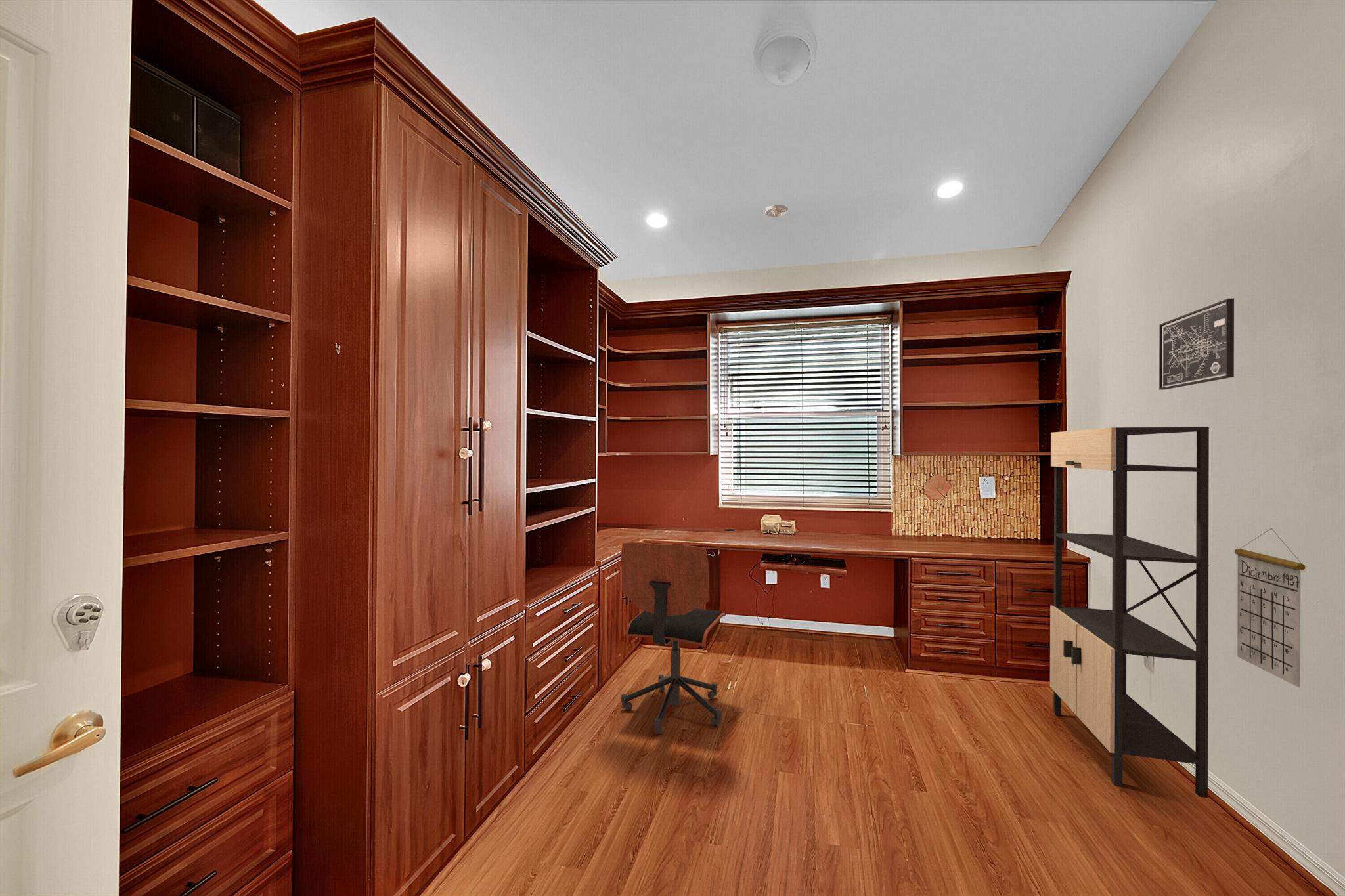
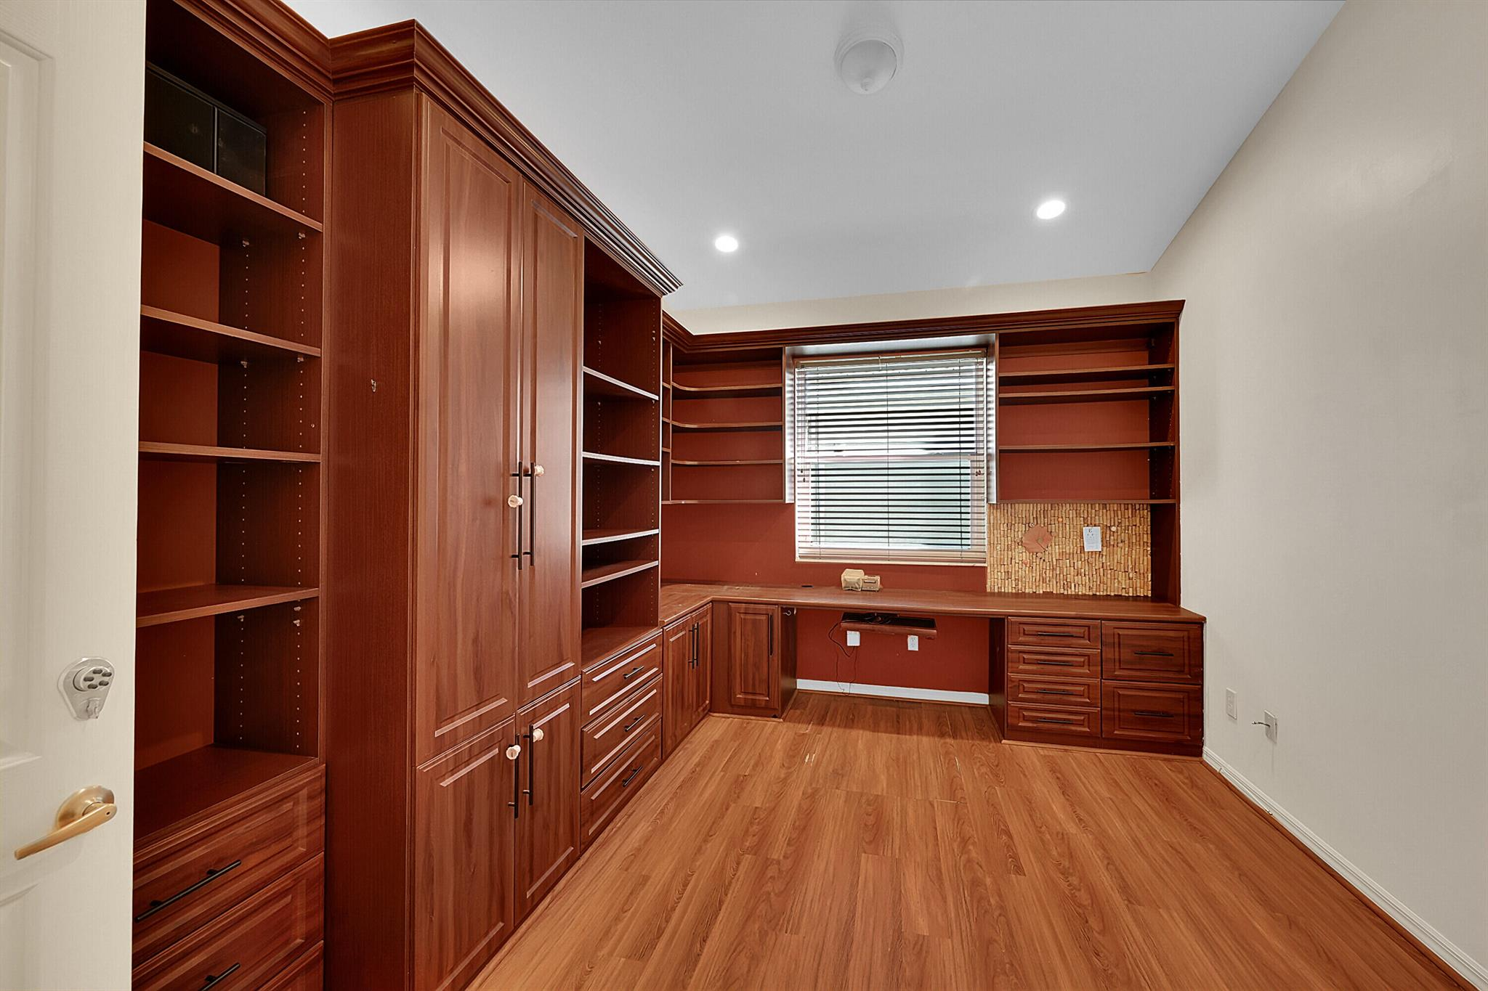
- office chair (674, 624)
- smoke detector (776, 211)
- calendar (1267, 599)
- shelving unit (1114, 589)
- wall art (1193, 348)
